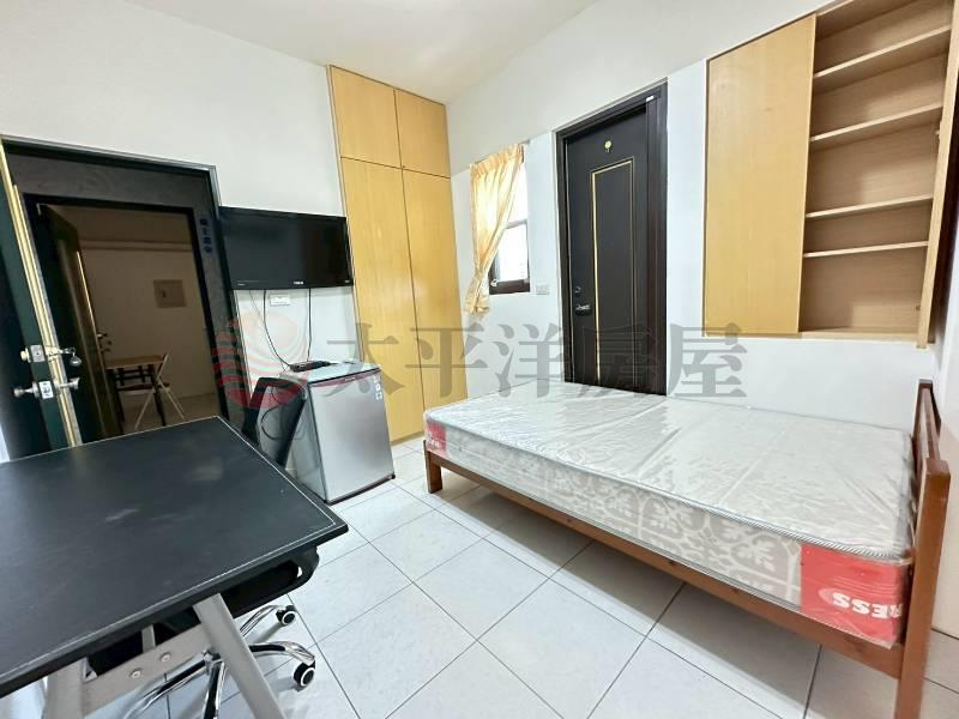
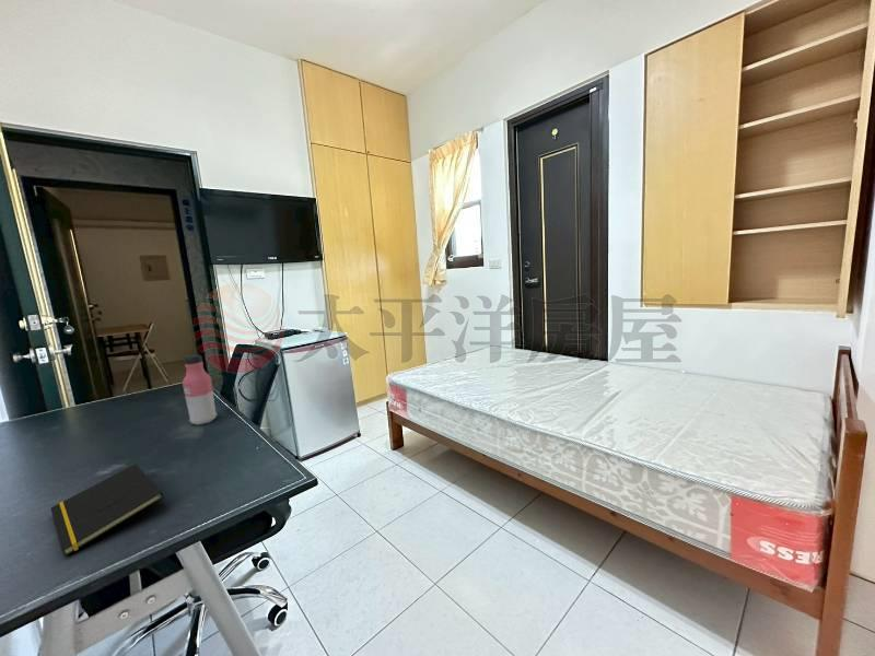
+ water bottle (198, 388)
+ notepad (106, 502)
